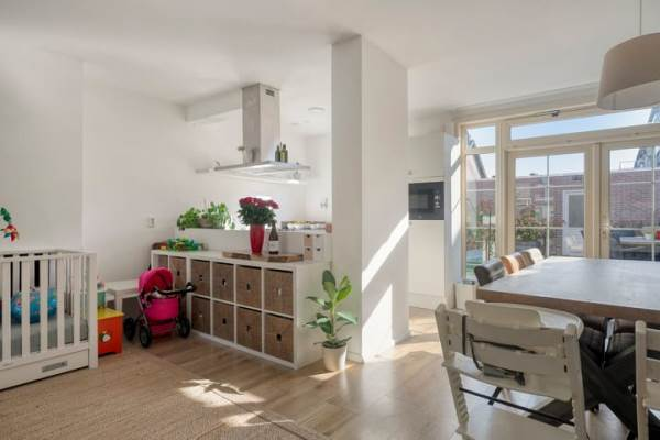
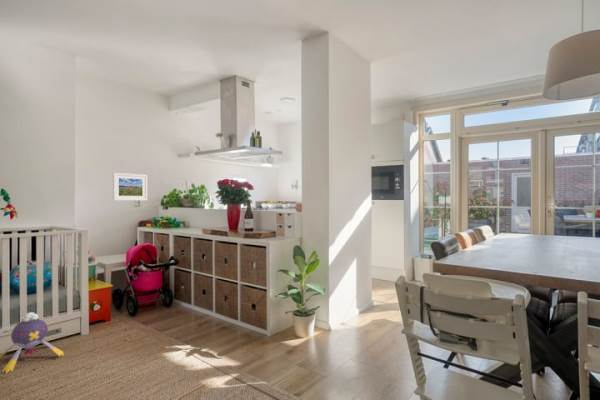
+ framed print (130, 187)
+ plush toy (29, 335)
